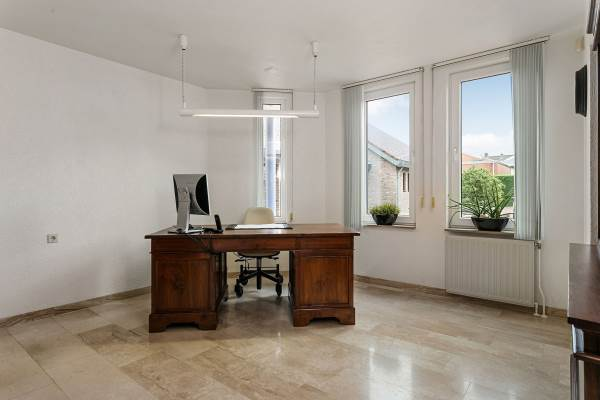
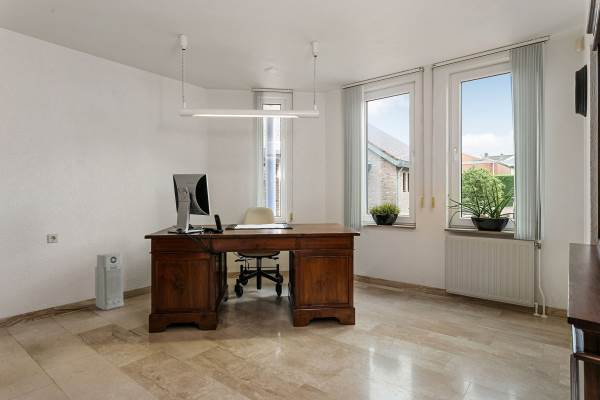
+ air purifier (108, 279)
